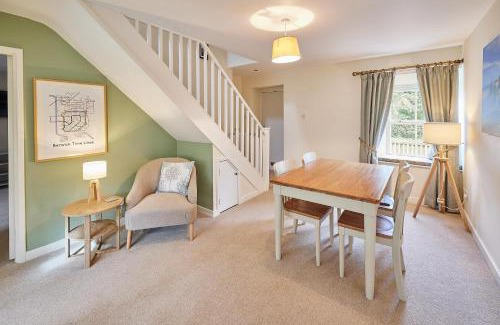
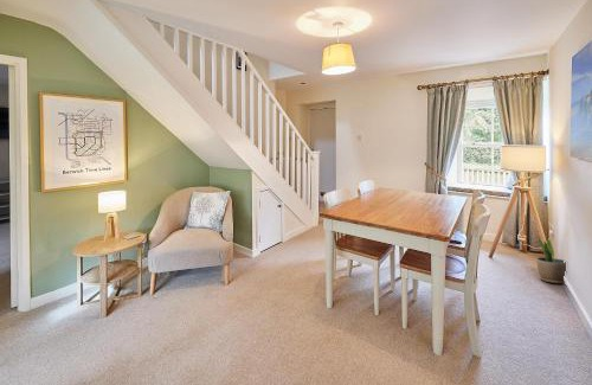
+ potted plant (552, 258)
